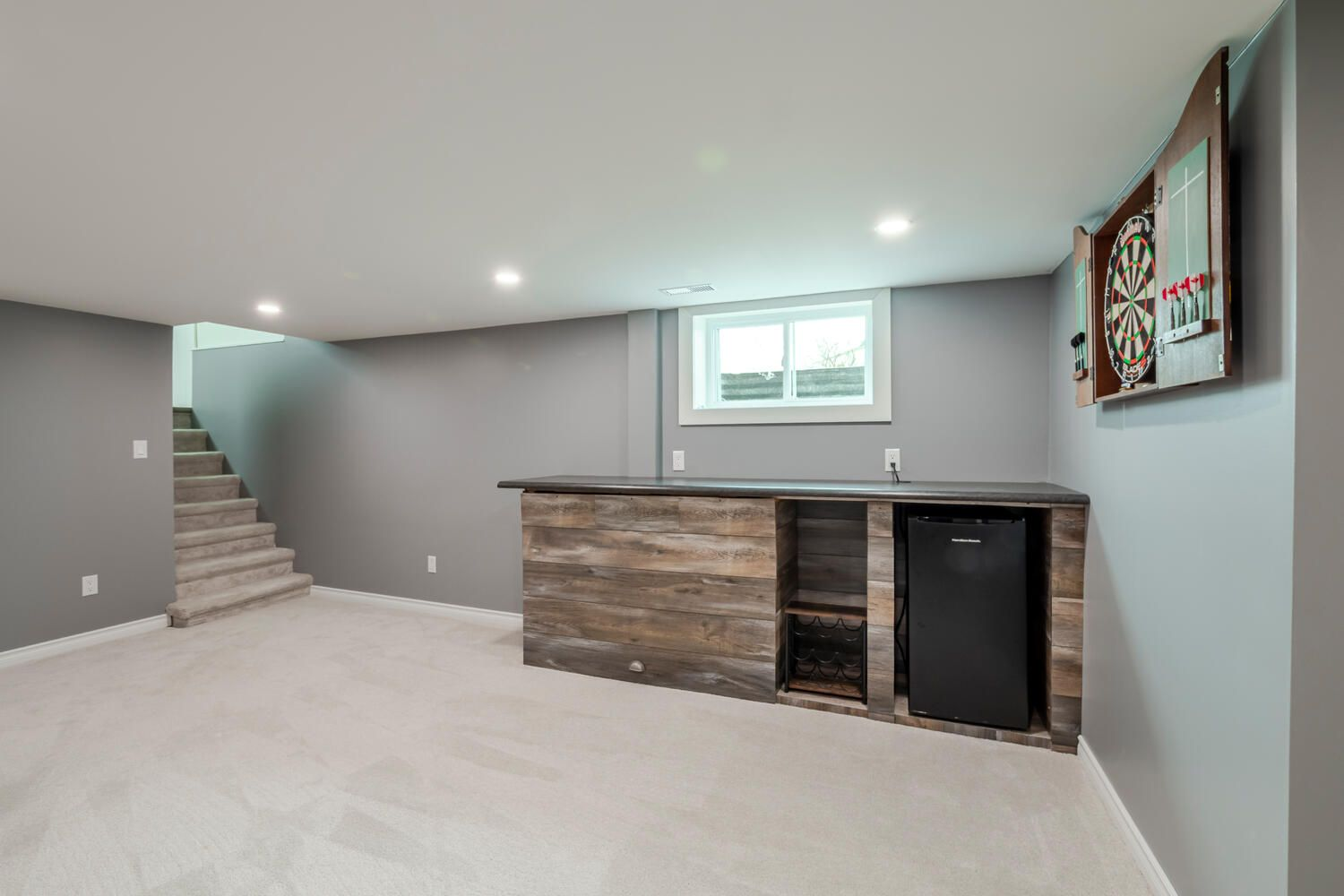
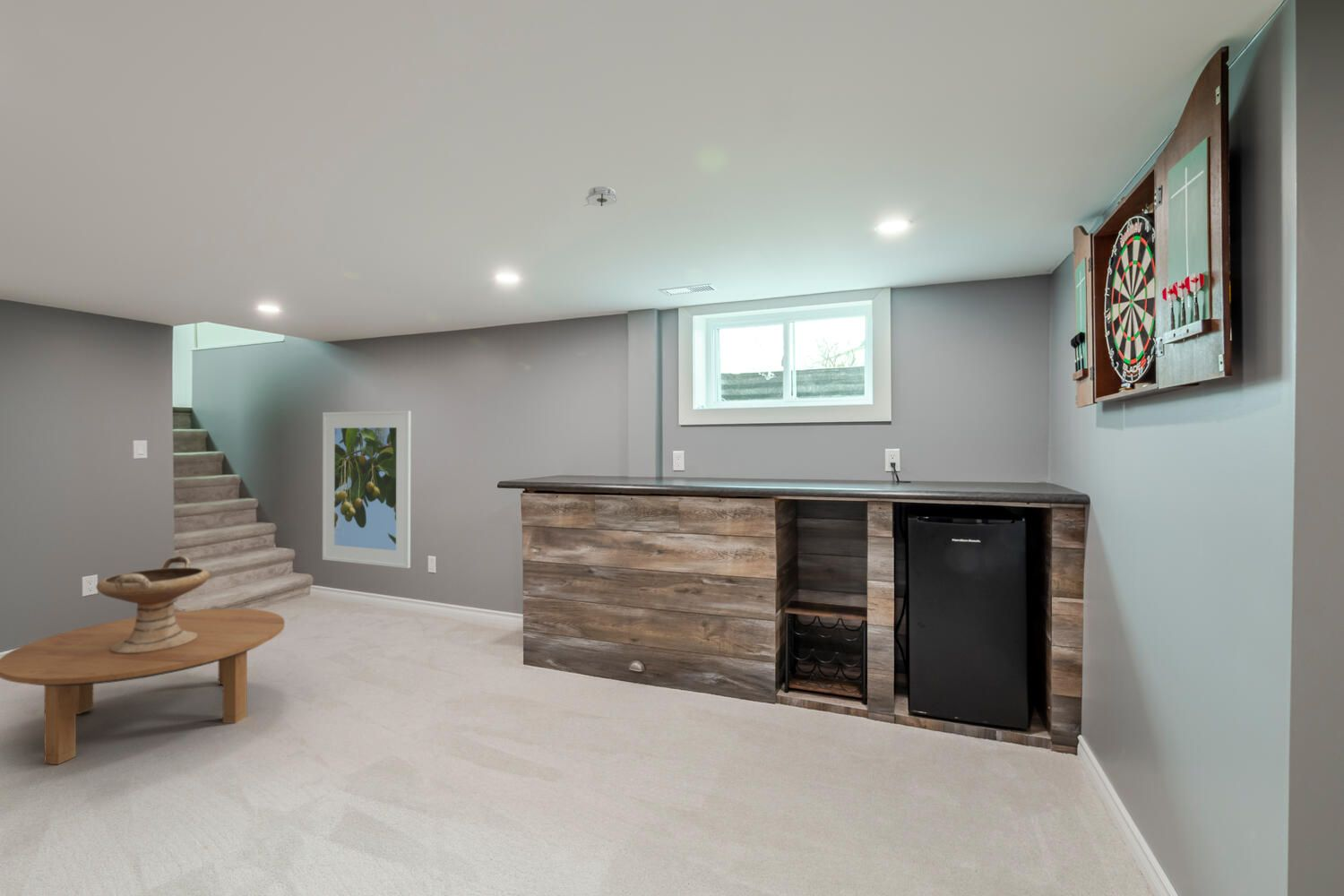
+ smoke detector (600, 196)
+ coffee table (156, 675)
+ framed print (365, 487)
+ decorative bowl (155, 603)
